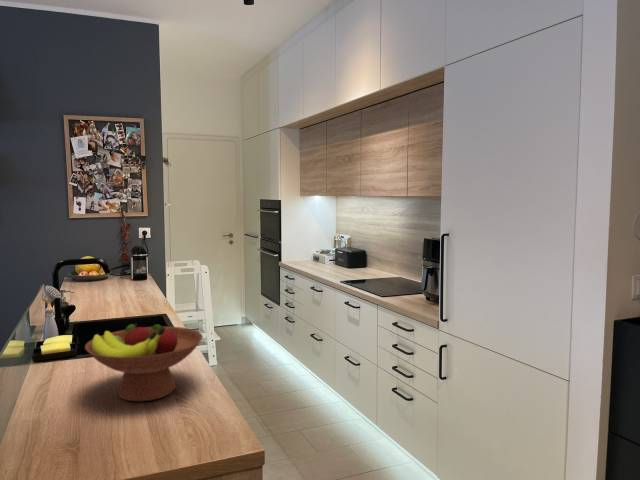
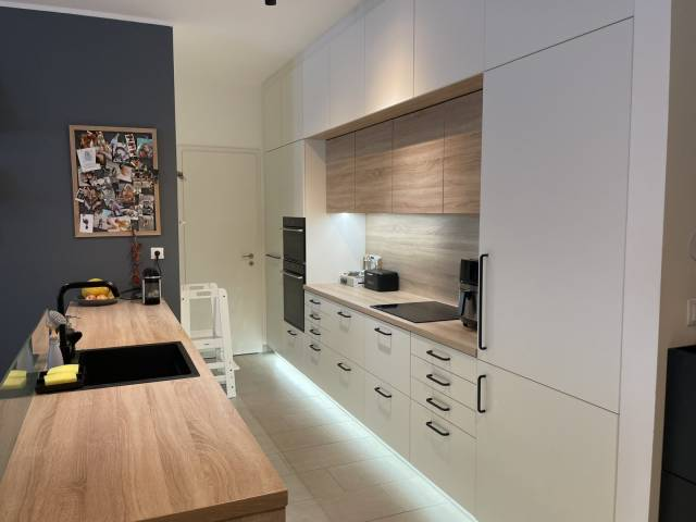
- fruit bowl (146, 356)
